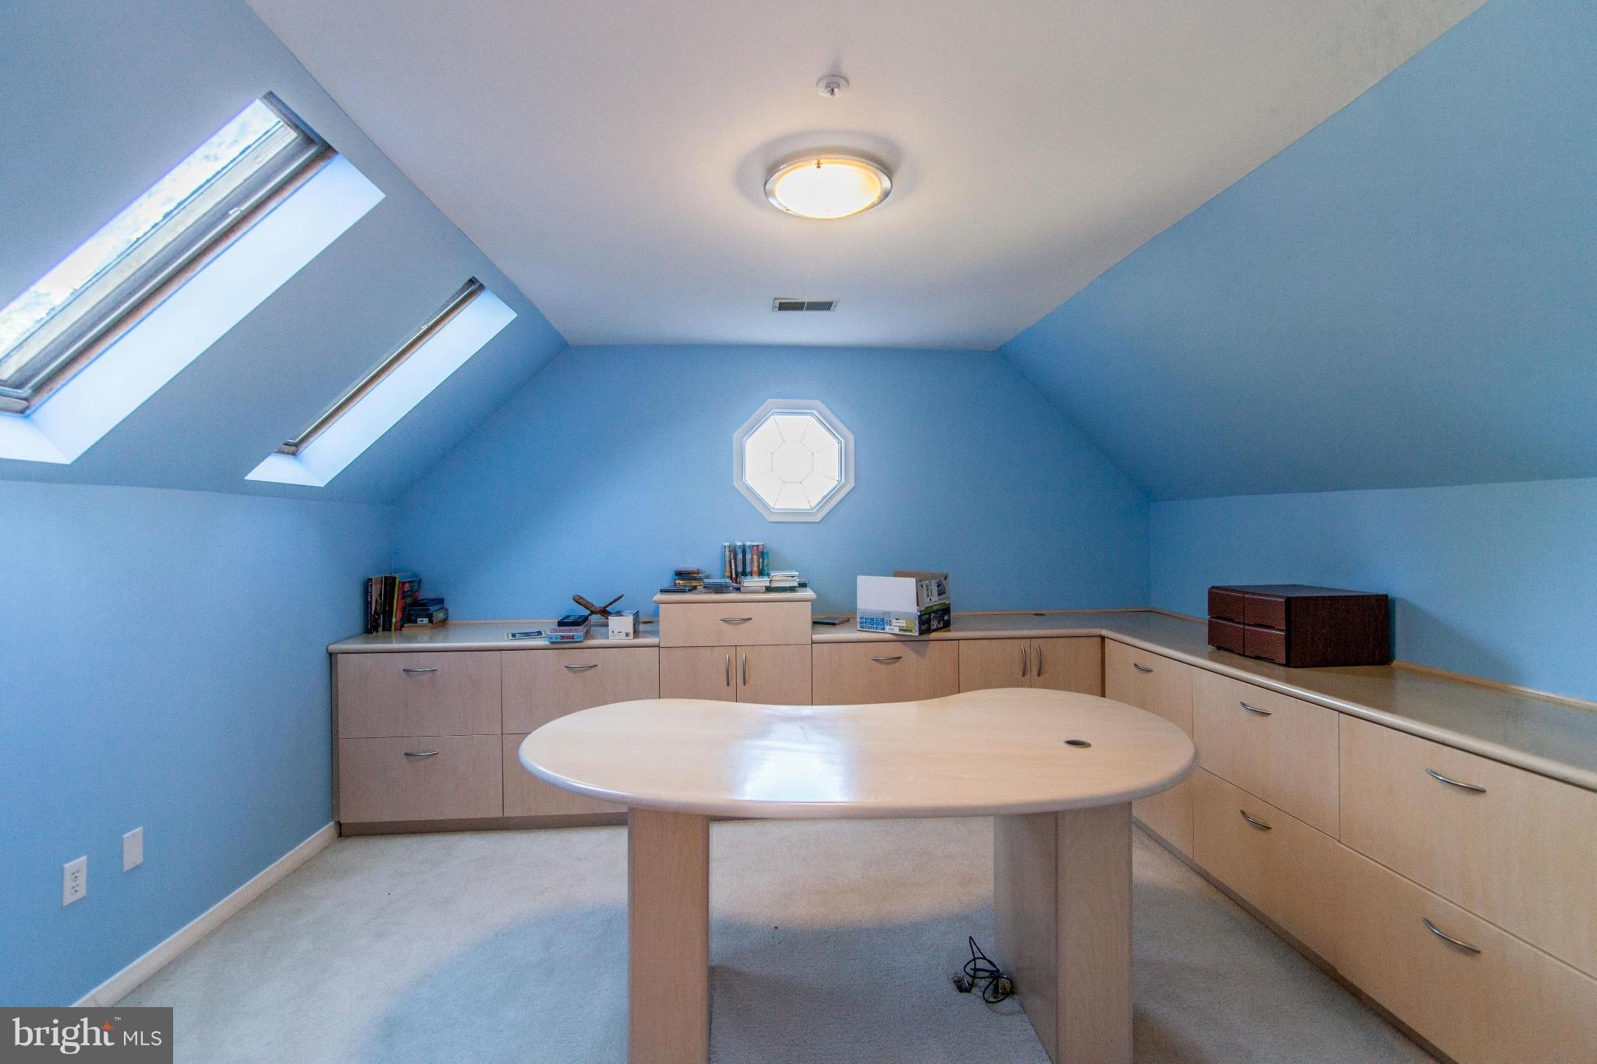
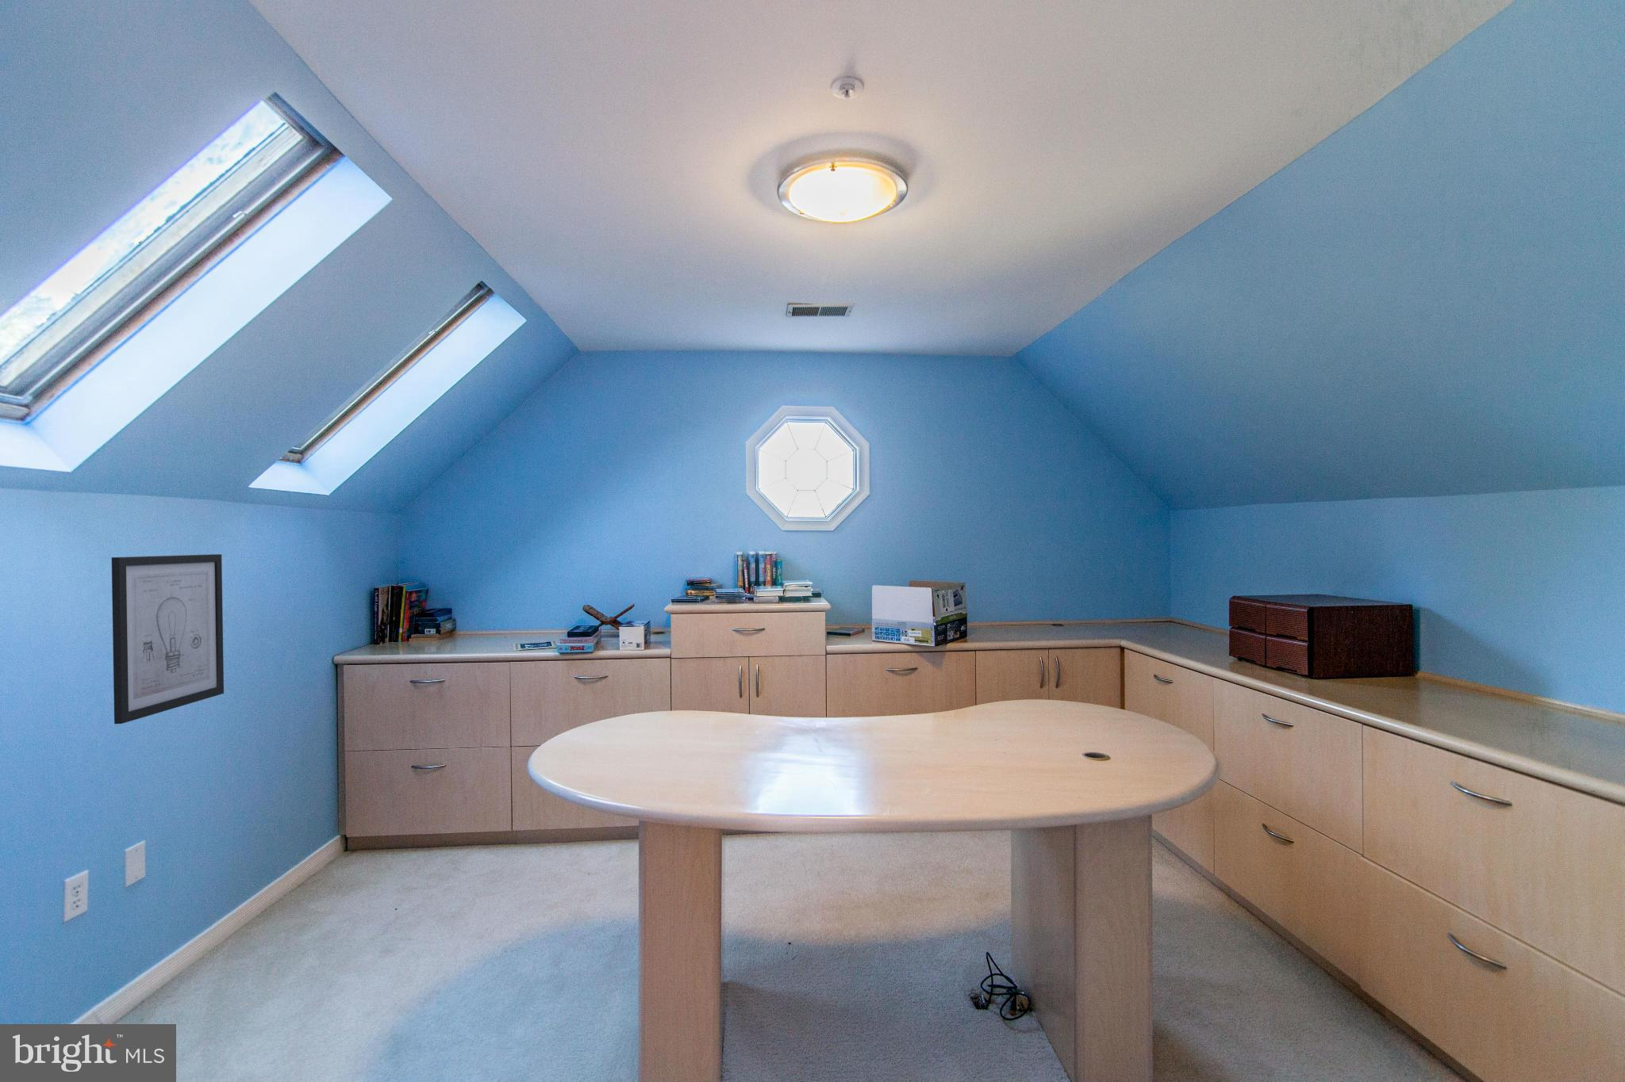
+ wall art (173, 632)
